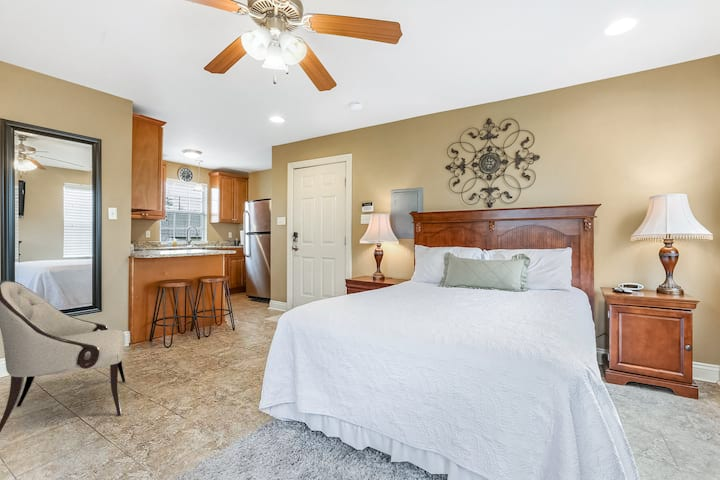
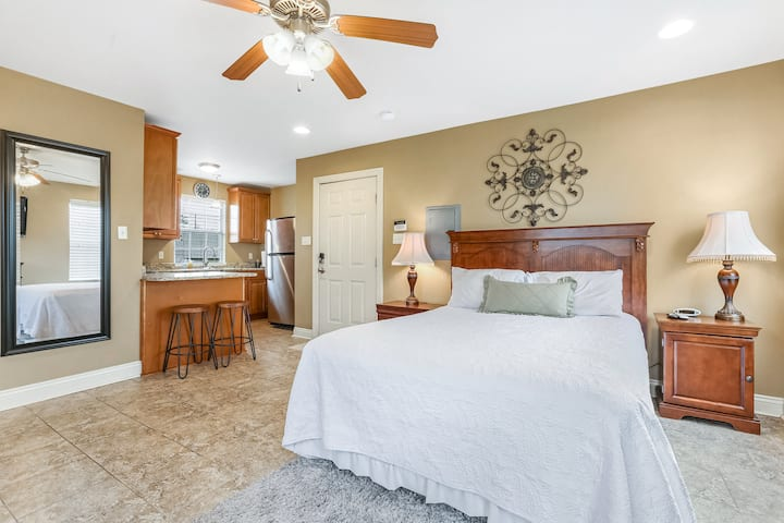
- armchair (65, 343)
